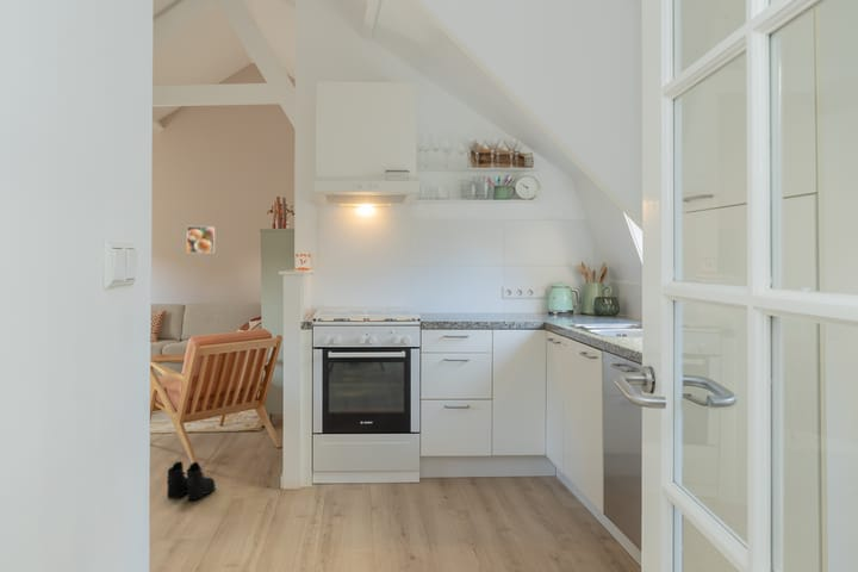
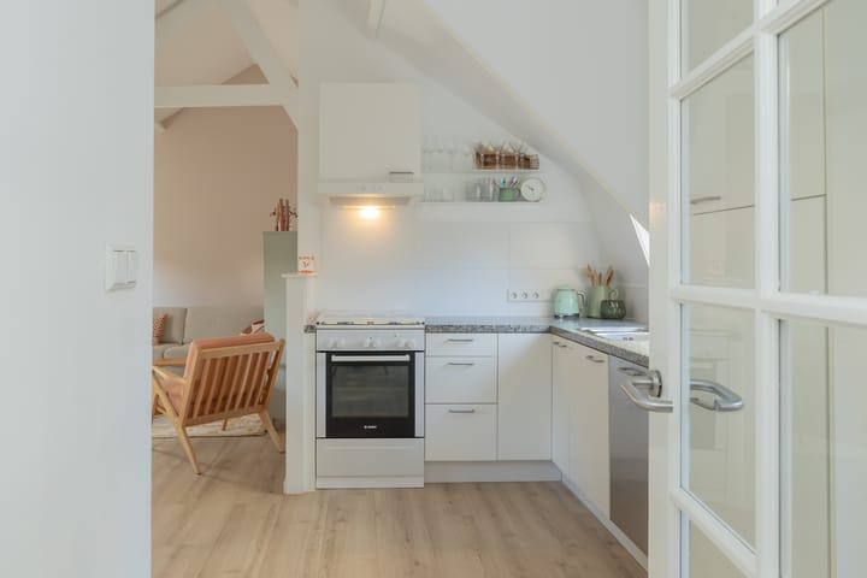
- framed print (200, 240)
- boots (191, 477)
